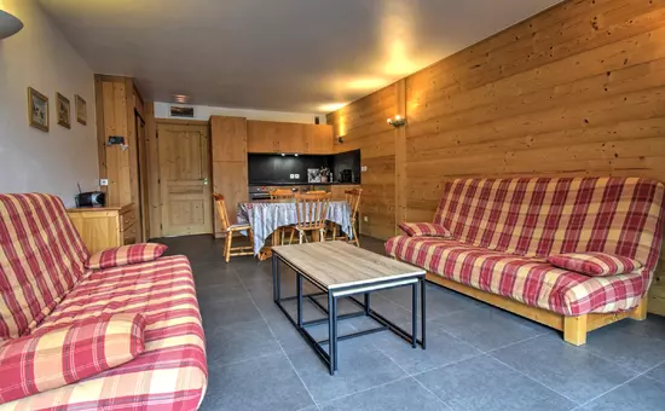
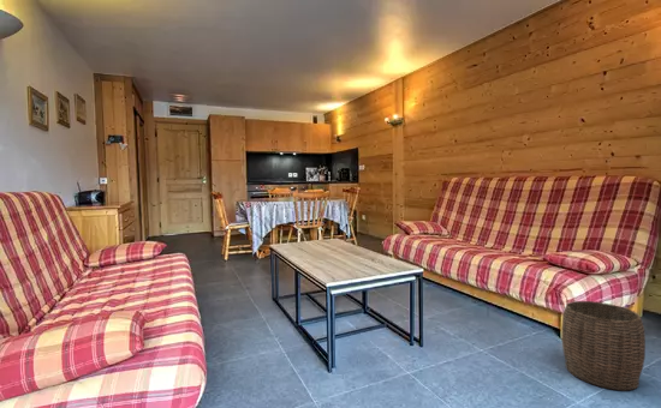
+ woven basket (601, 342)
